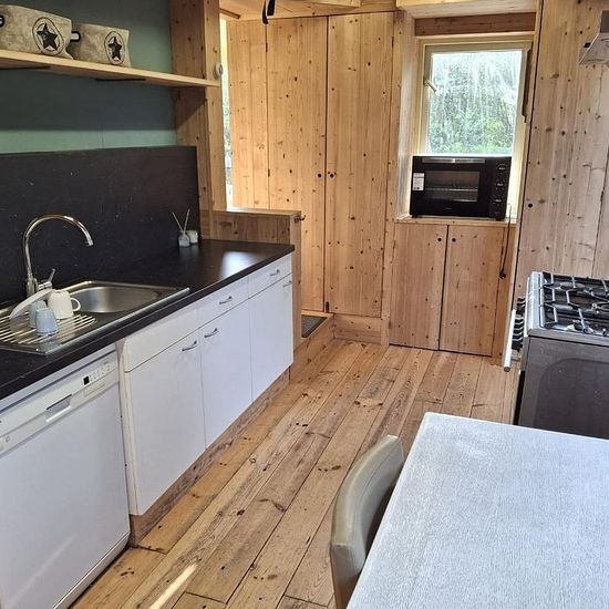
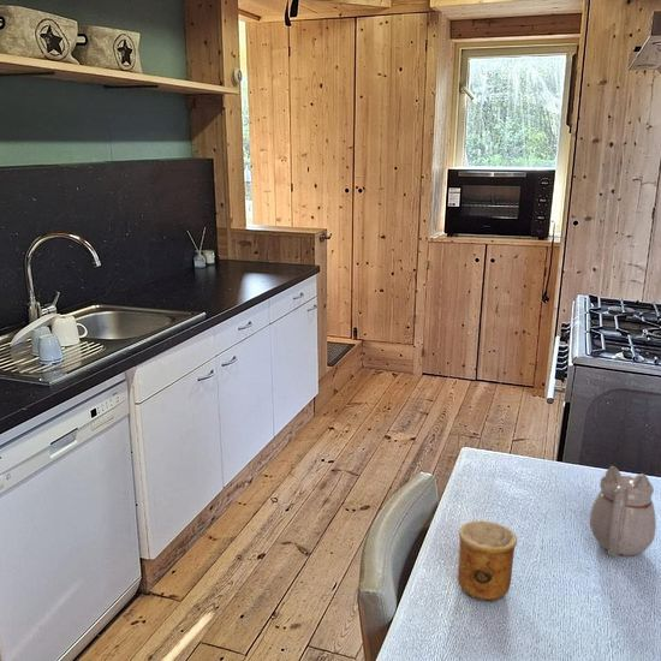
+ teapot (623, 510)
+ cup (486, 560)
